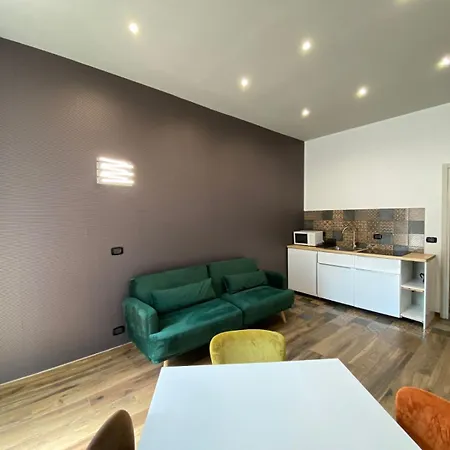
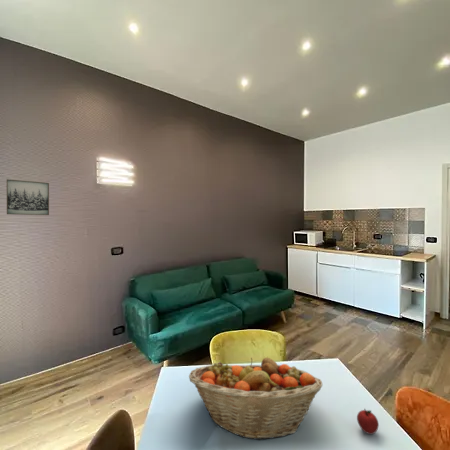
+ wall art (28, 198)
+ apple (367, 419)
+ fruit basket (253, 387)
